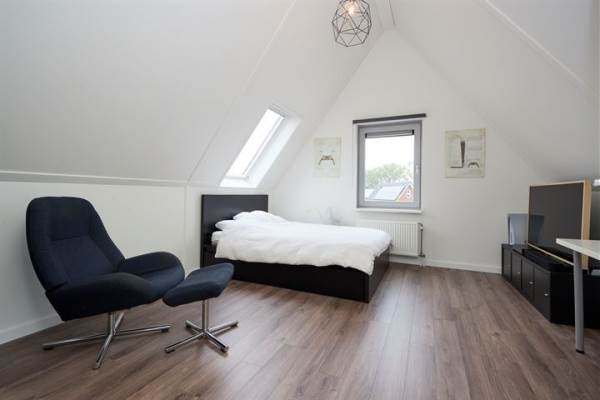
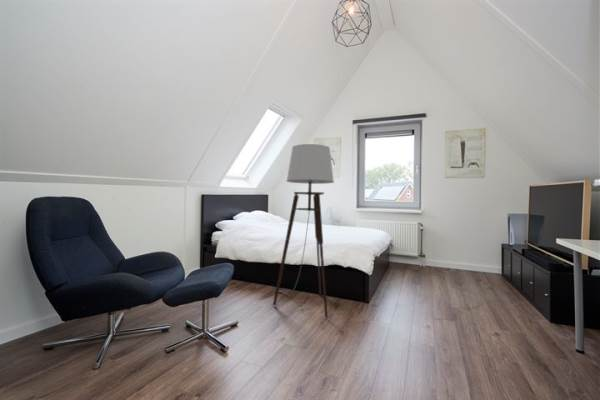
+ floor lamp (307, 225)
